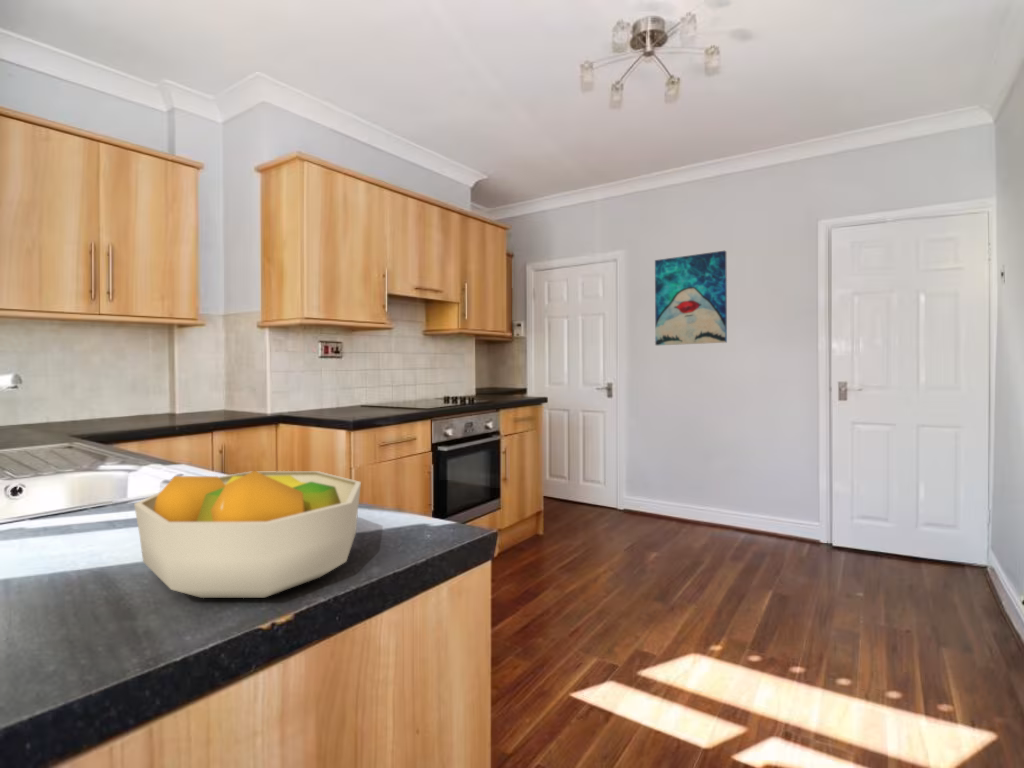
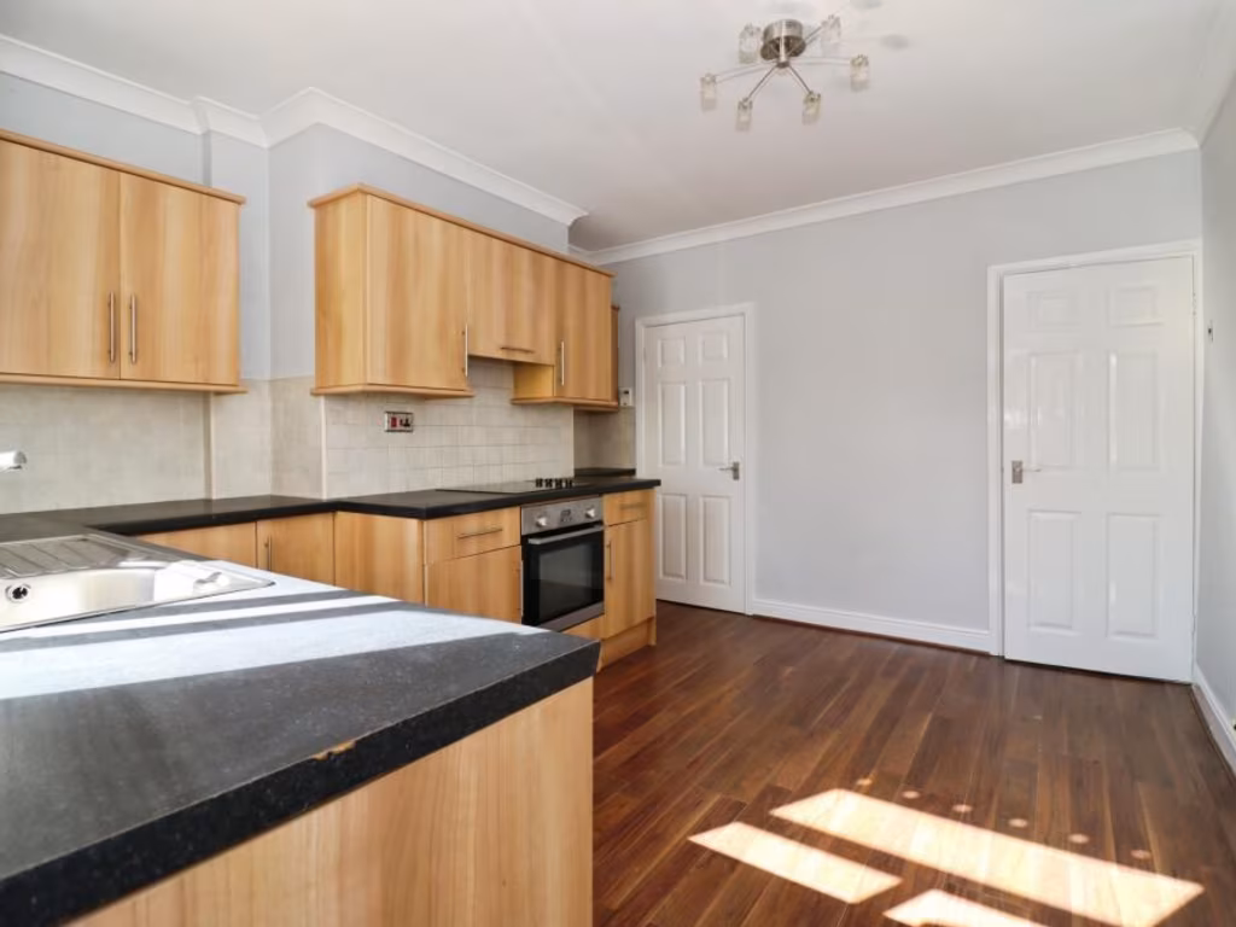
- wall art (689, 299)
- fruit bowl (257, 511)
